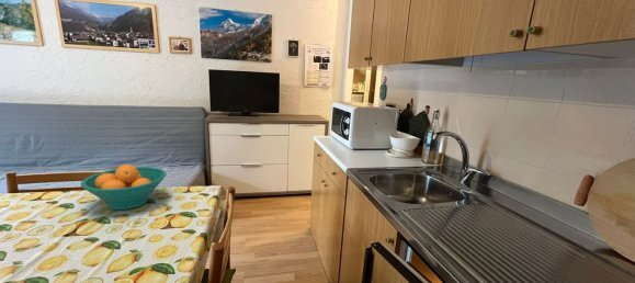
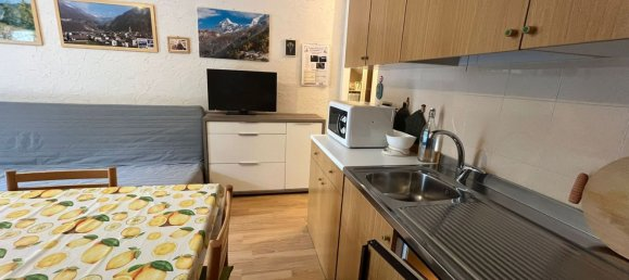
- fruit bowl (126, 184)
